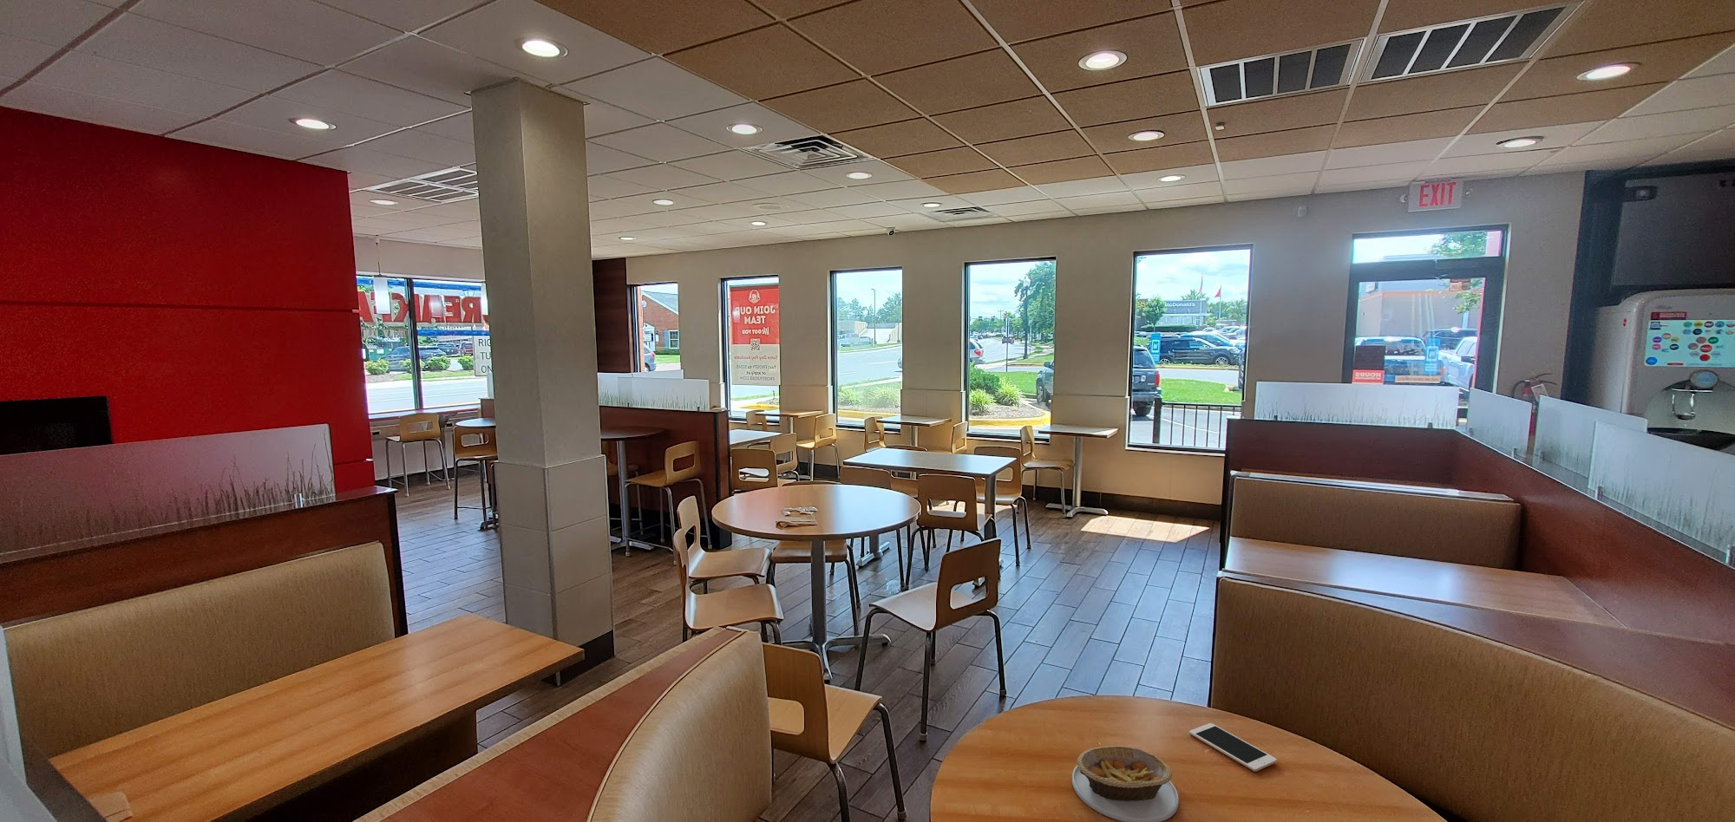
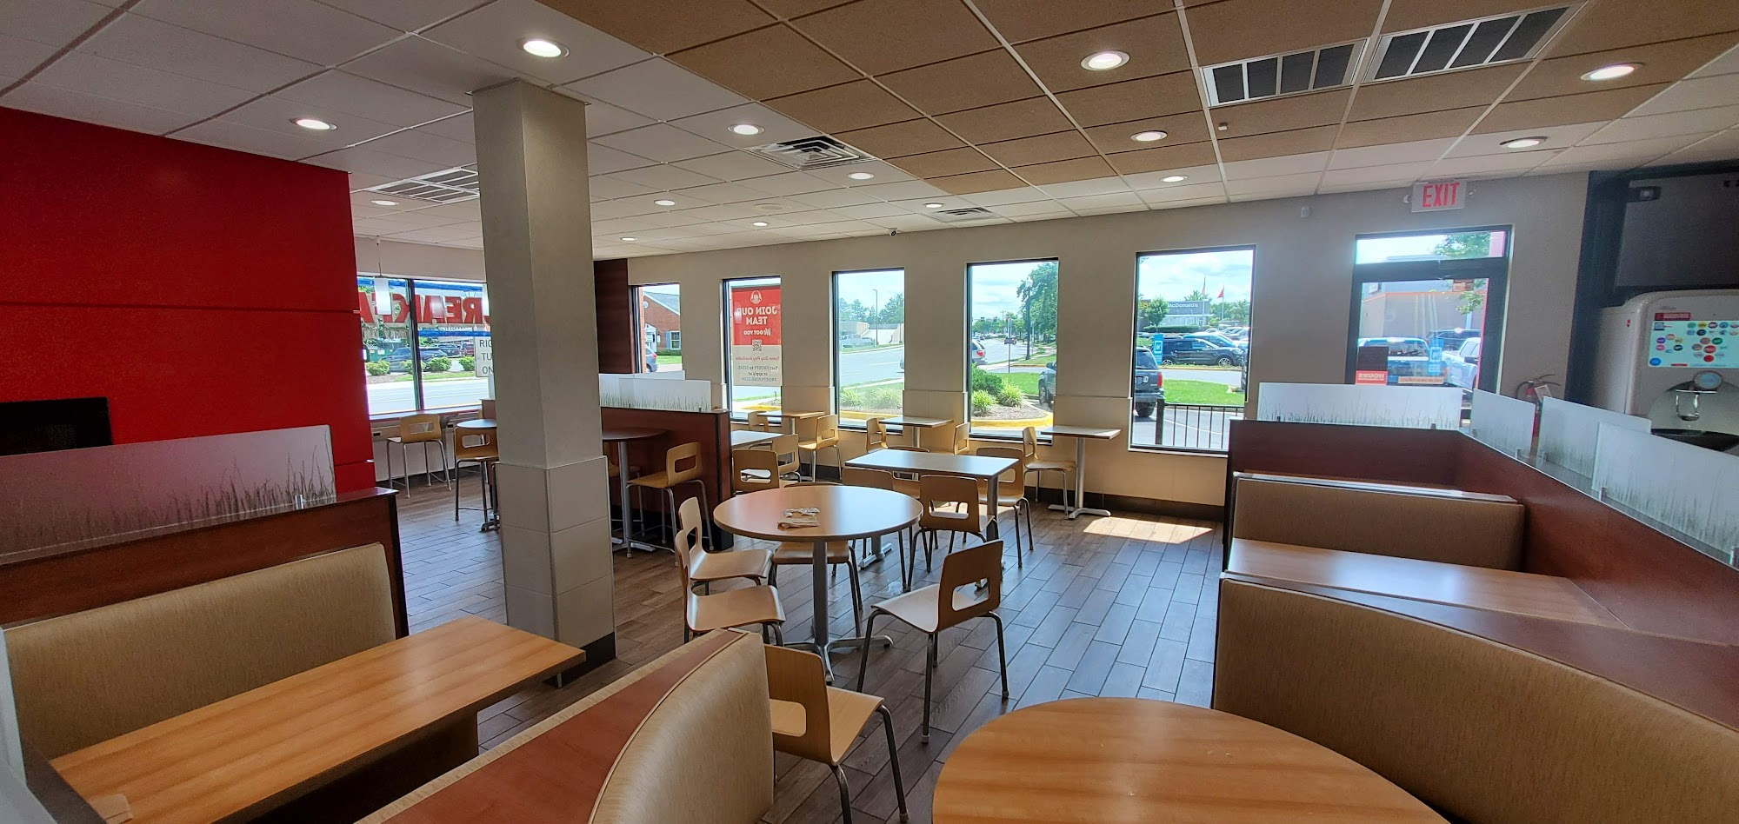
- cell phone (1230, 746)
- french fries (1124, 776)
